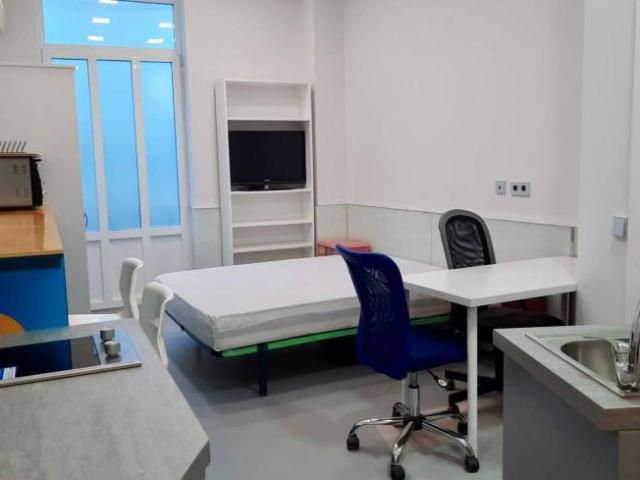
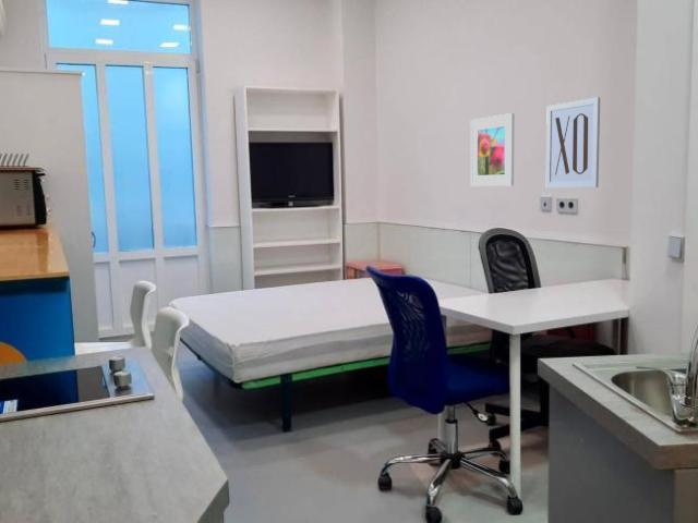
+ wall art (571, 145)
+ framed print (491, 151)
